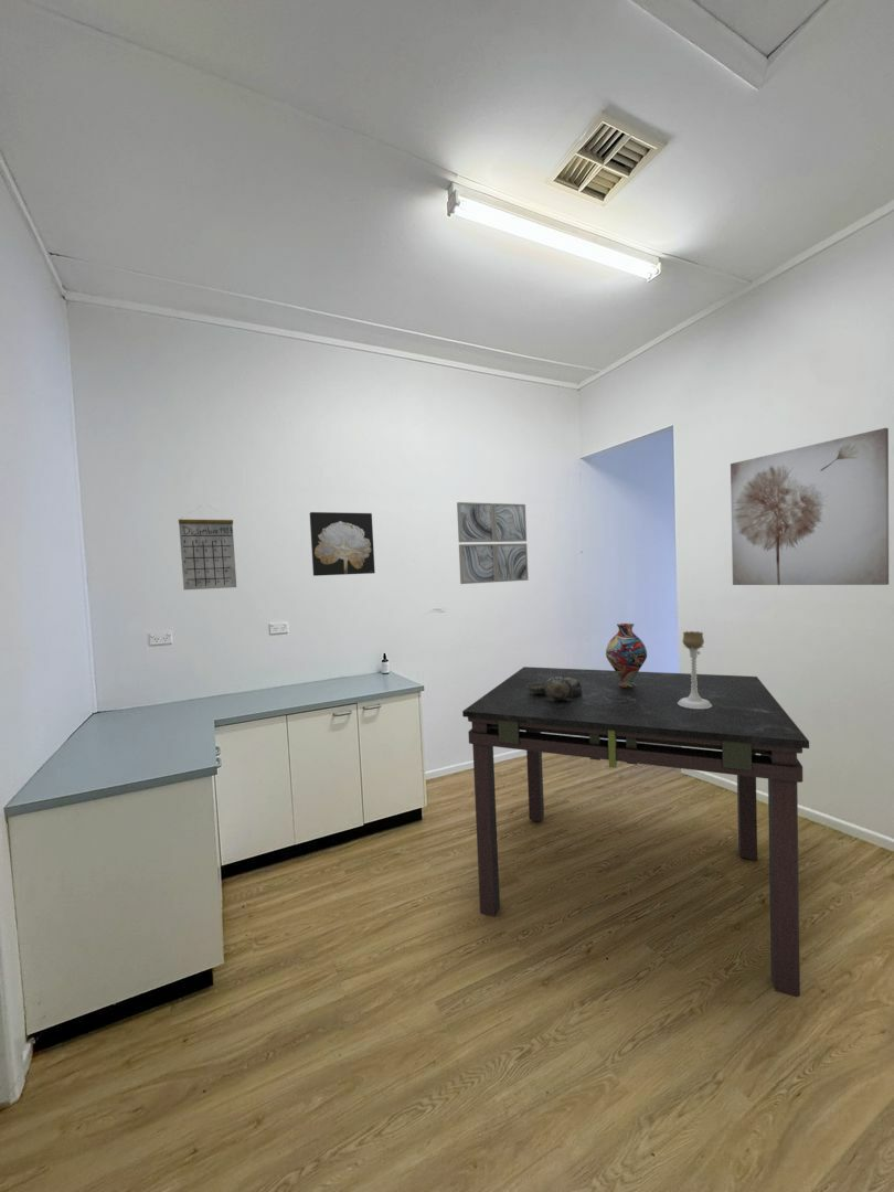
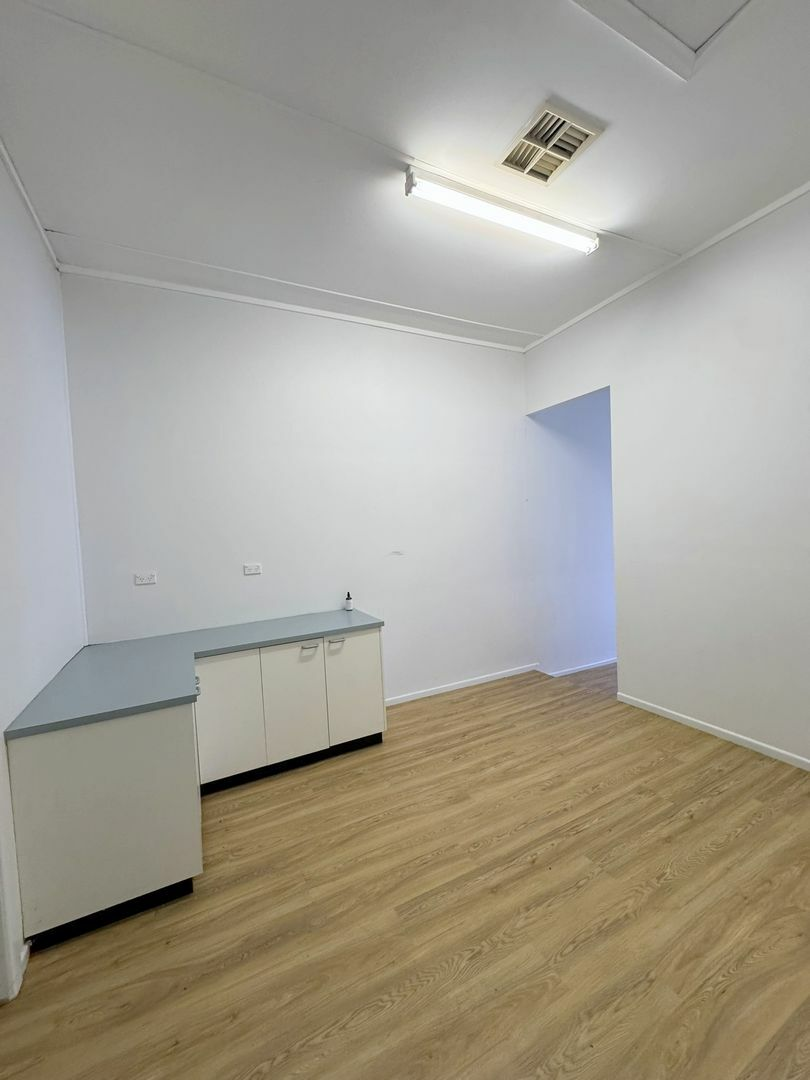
- calendar (207, 545)
- wall art (493, 541)
- wall art (342, 543)
- candle holder (693, 668)
- decorative bowl (556, 682)
- vase (626, 653)
- dining table (615, 767)
- wall art (800, 517)
